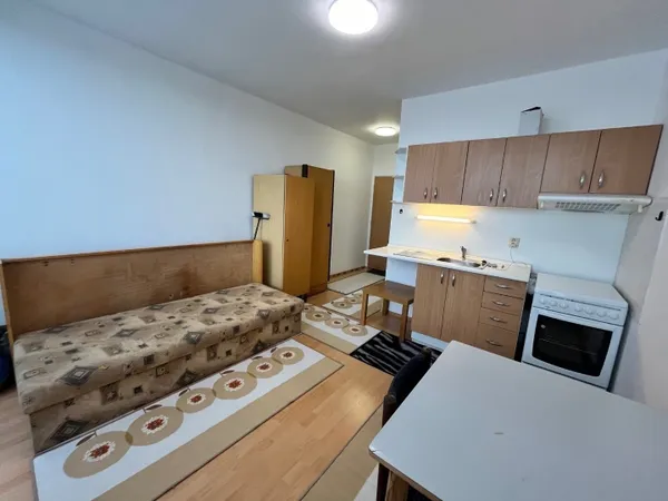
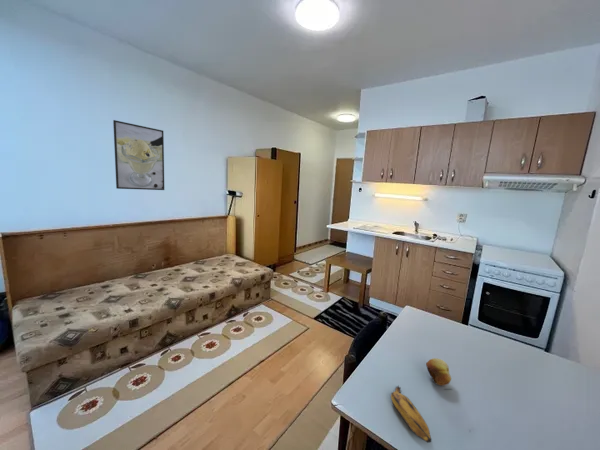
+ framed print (141, 158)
+ banana (406, 407)
+ fruit (438, 371)
